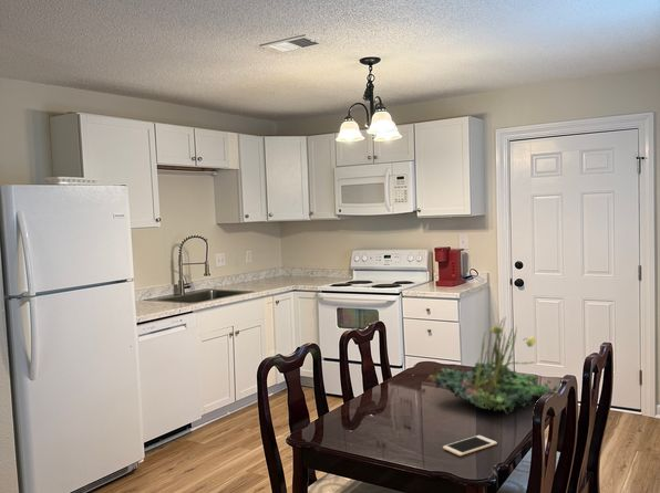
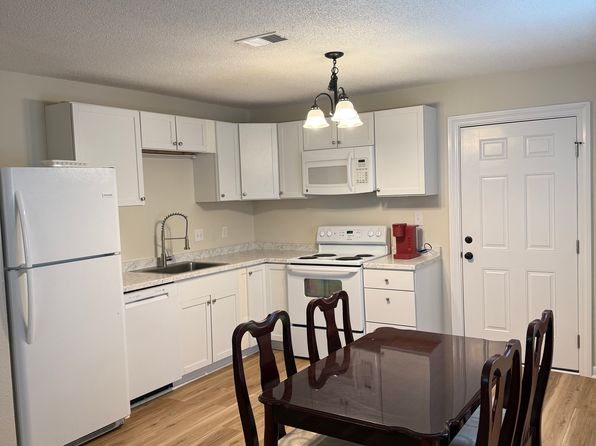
- cell phone (470, 444)
- plant (492, 357)
